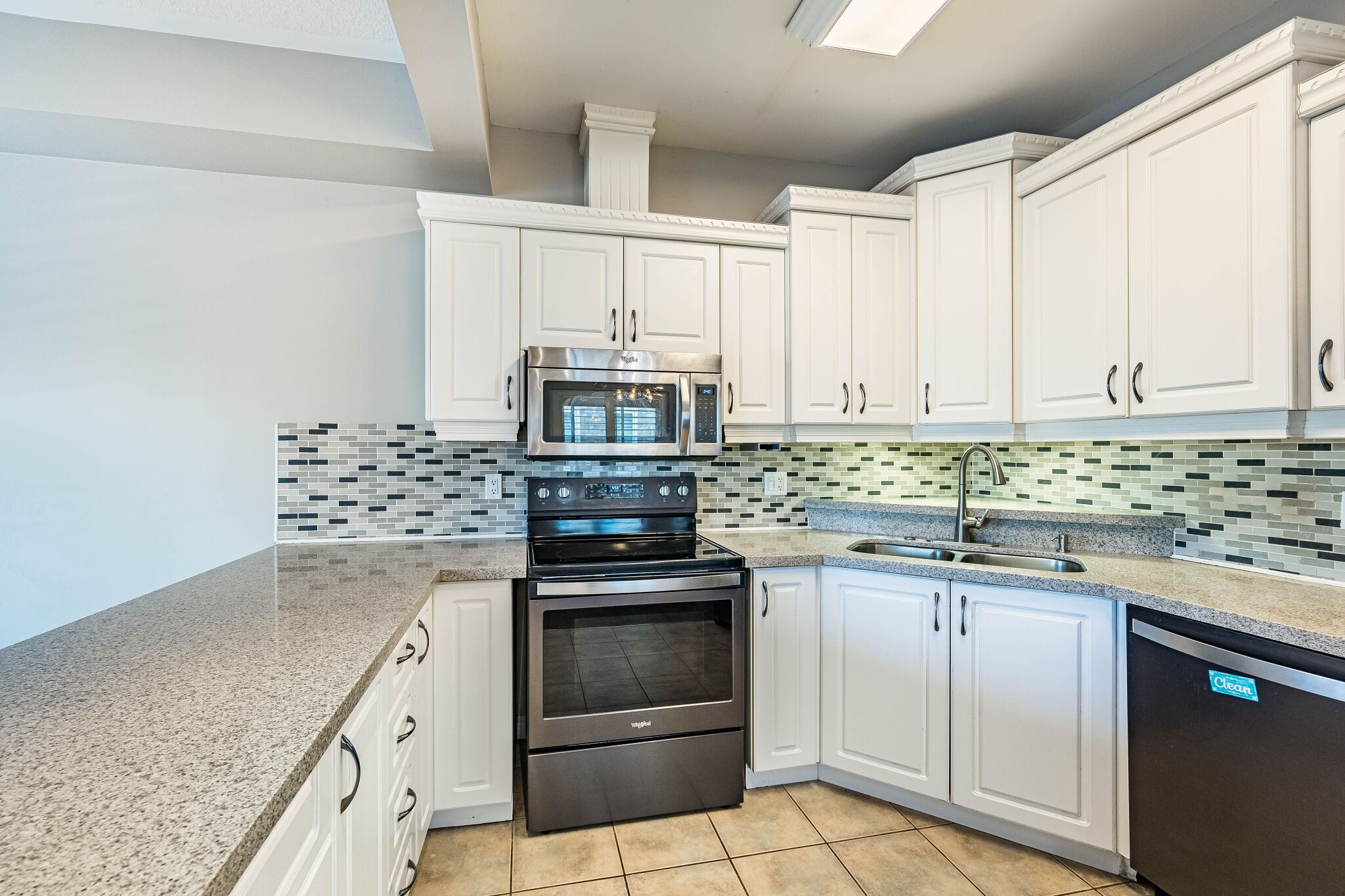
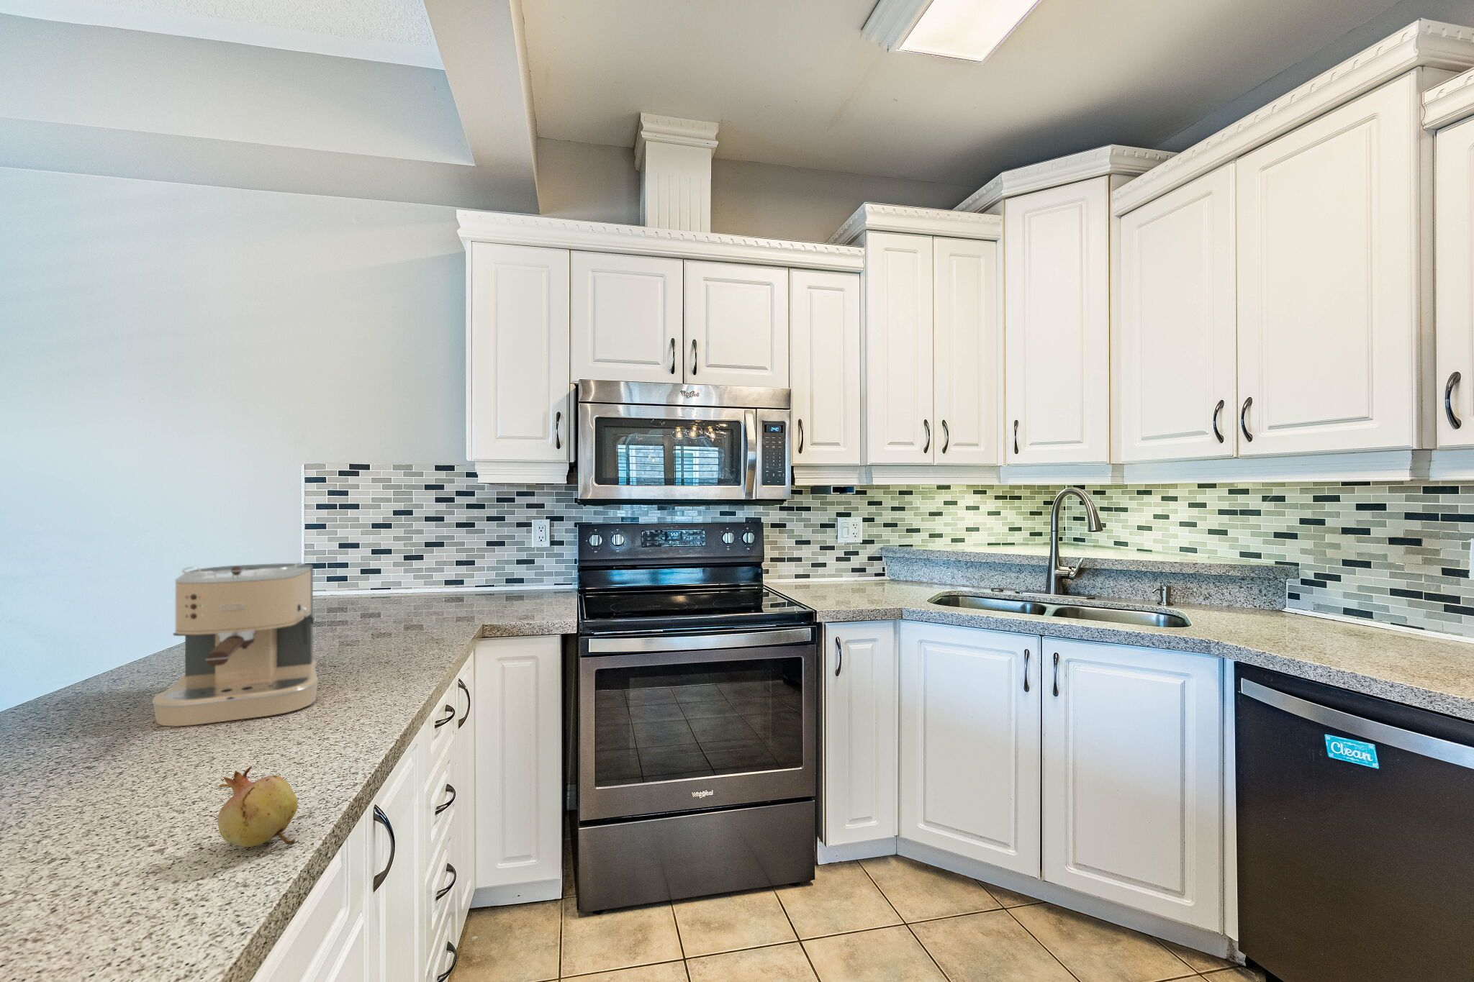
+ coffee maker (242, 633)
+ fruit (258, 806)
